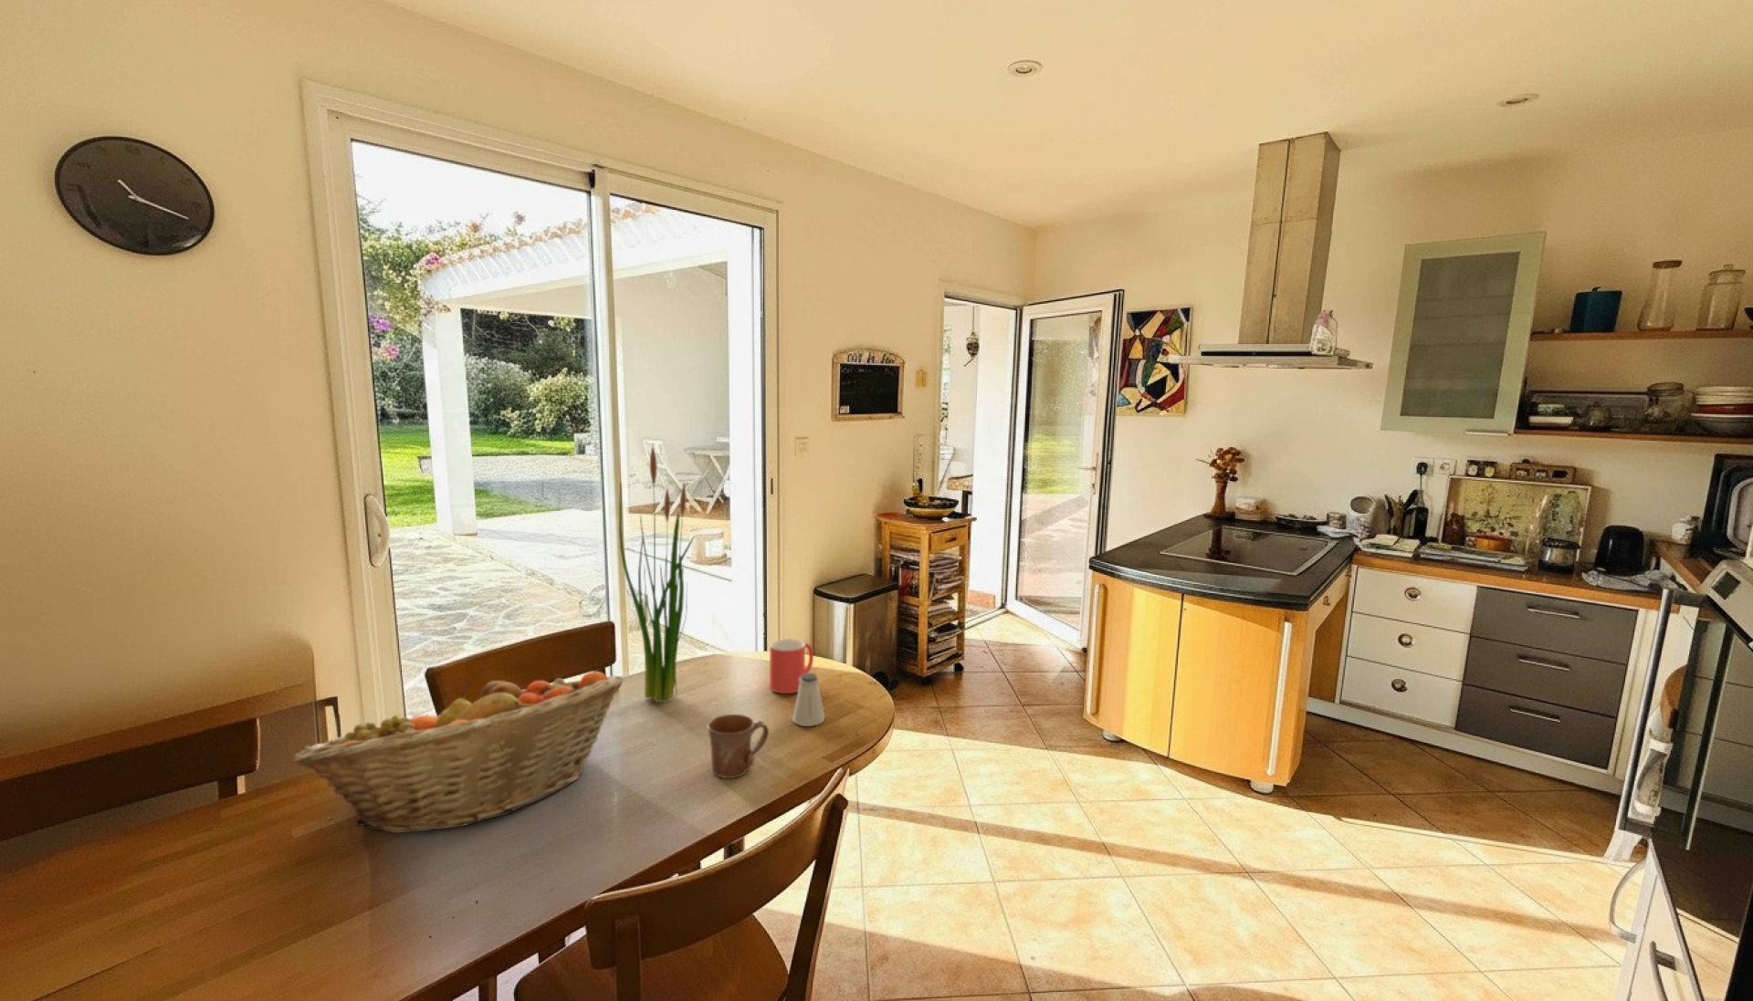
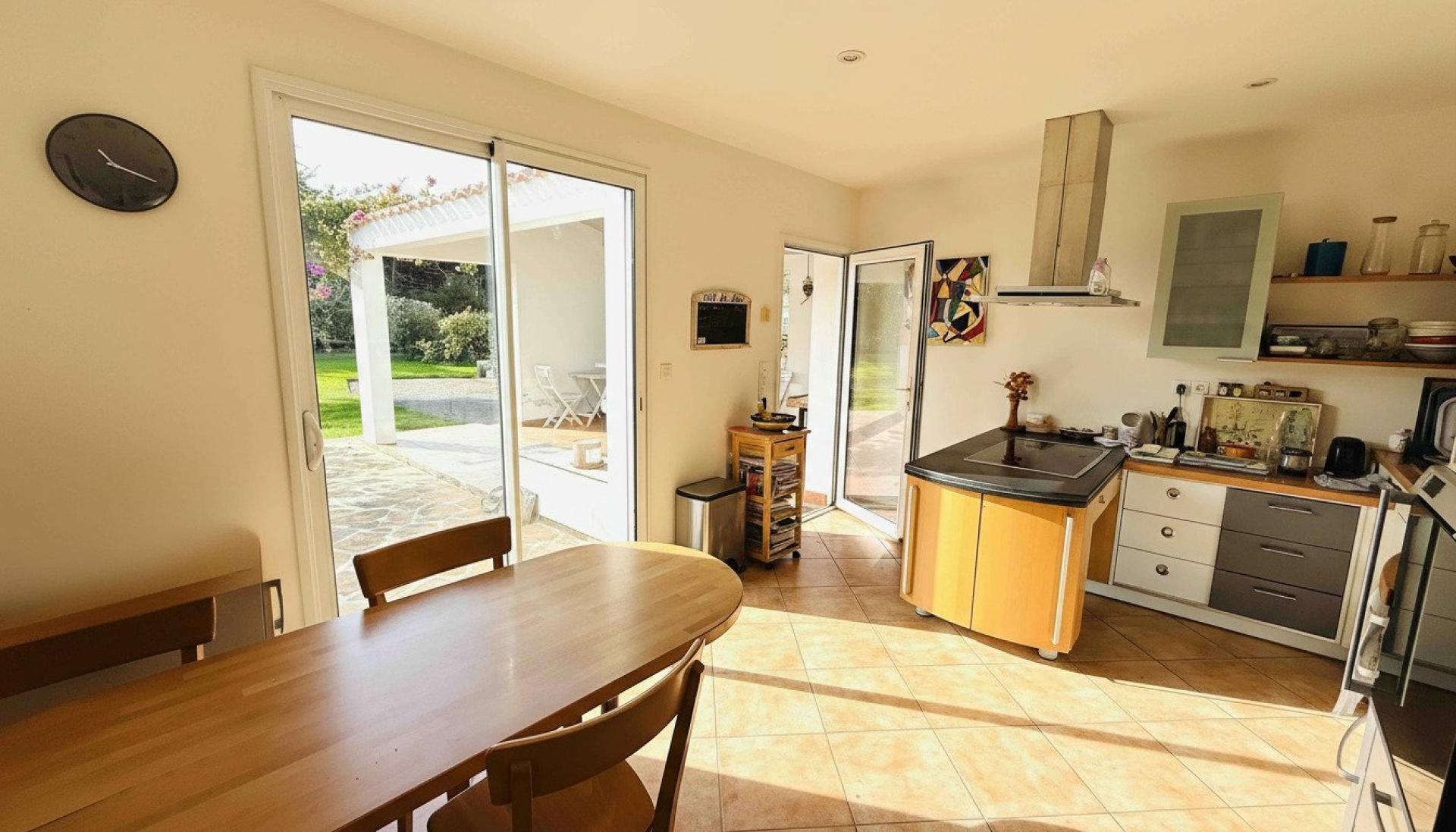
- saltshaker (808, 697)
- fruit basket (478, 734)
- plant (667, 573)
- mug (738, 745)
- mug (792, 664)
